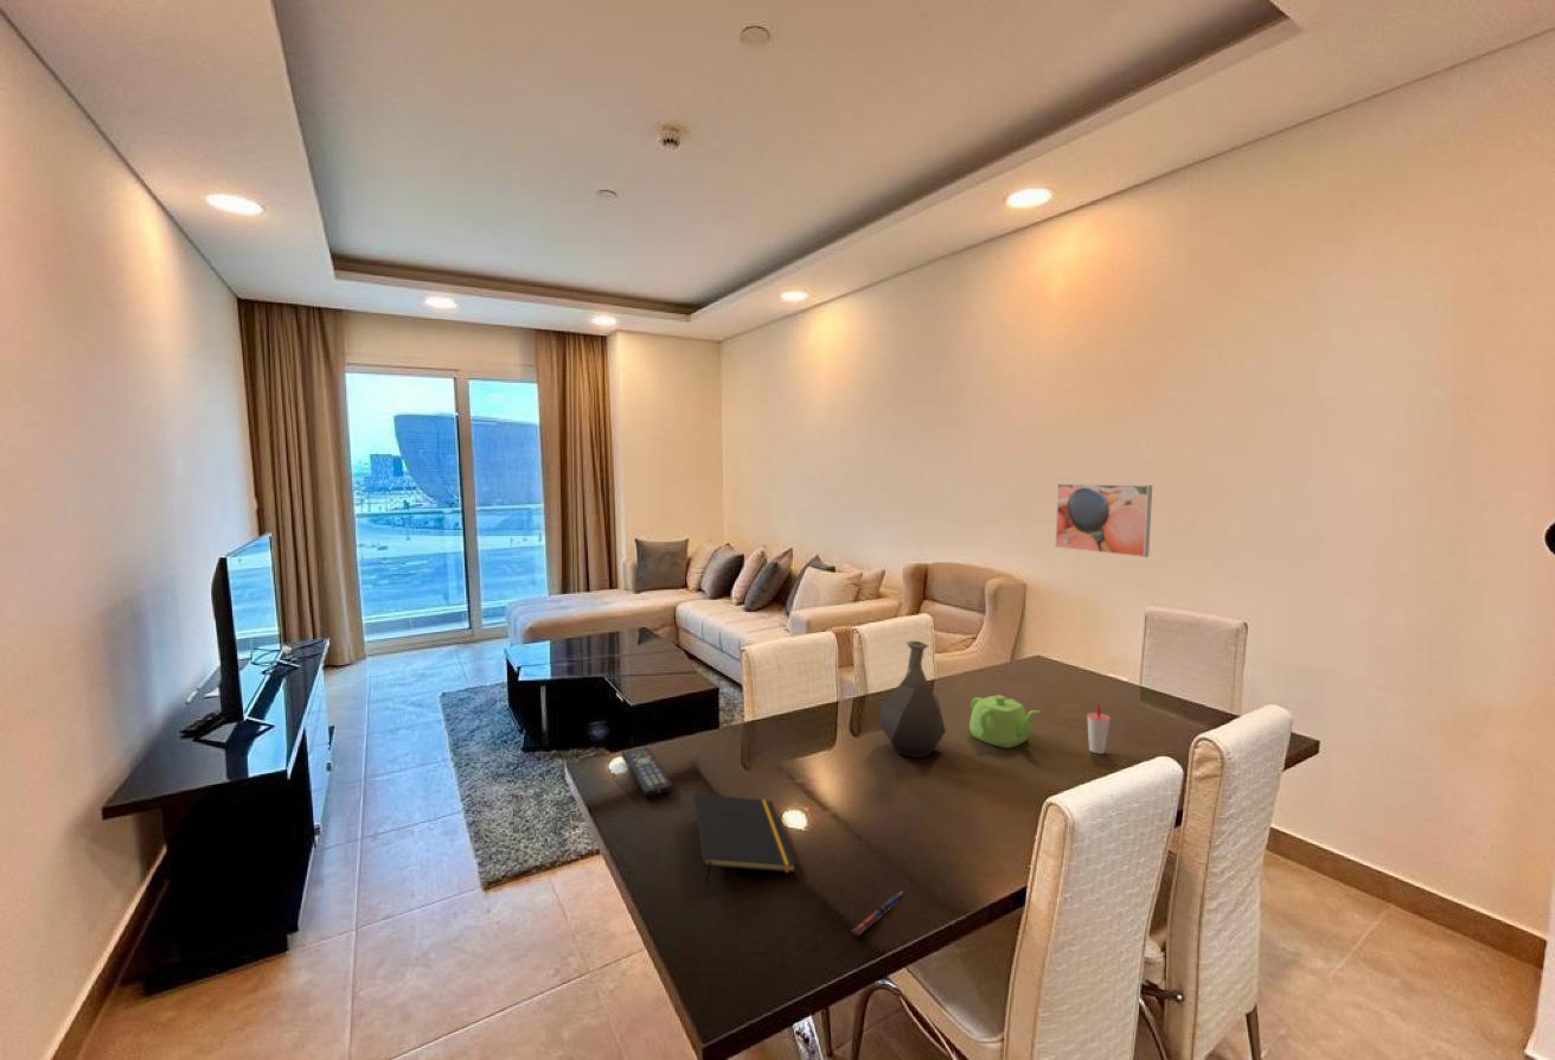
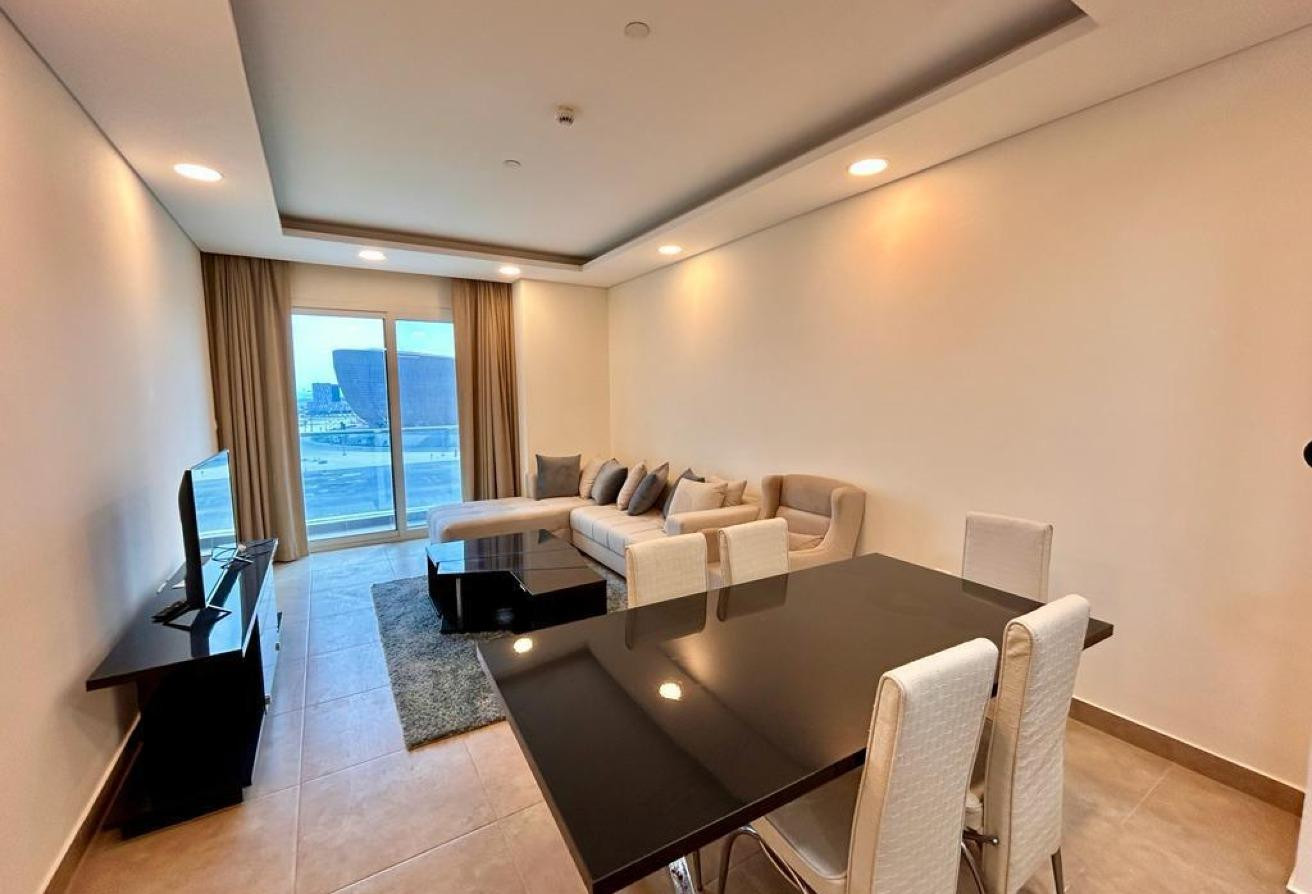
- pen (879, 911)
- vase (913, 696)
- notepad (741, 830)
- remote control (645, 768)
- cup (1098, 727)
- teapot (1004, 719)
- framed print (1100, 518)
